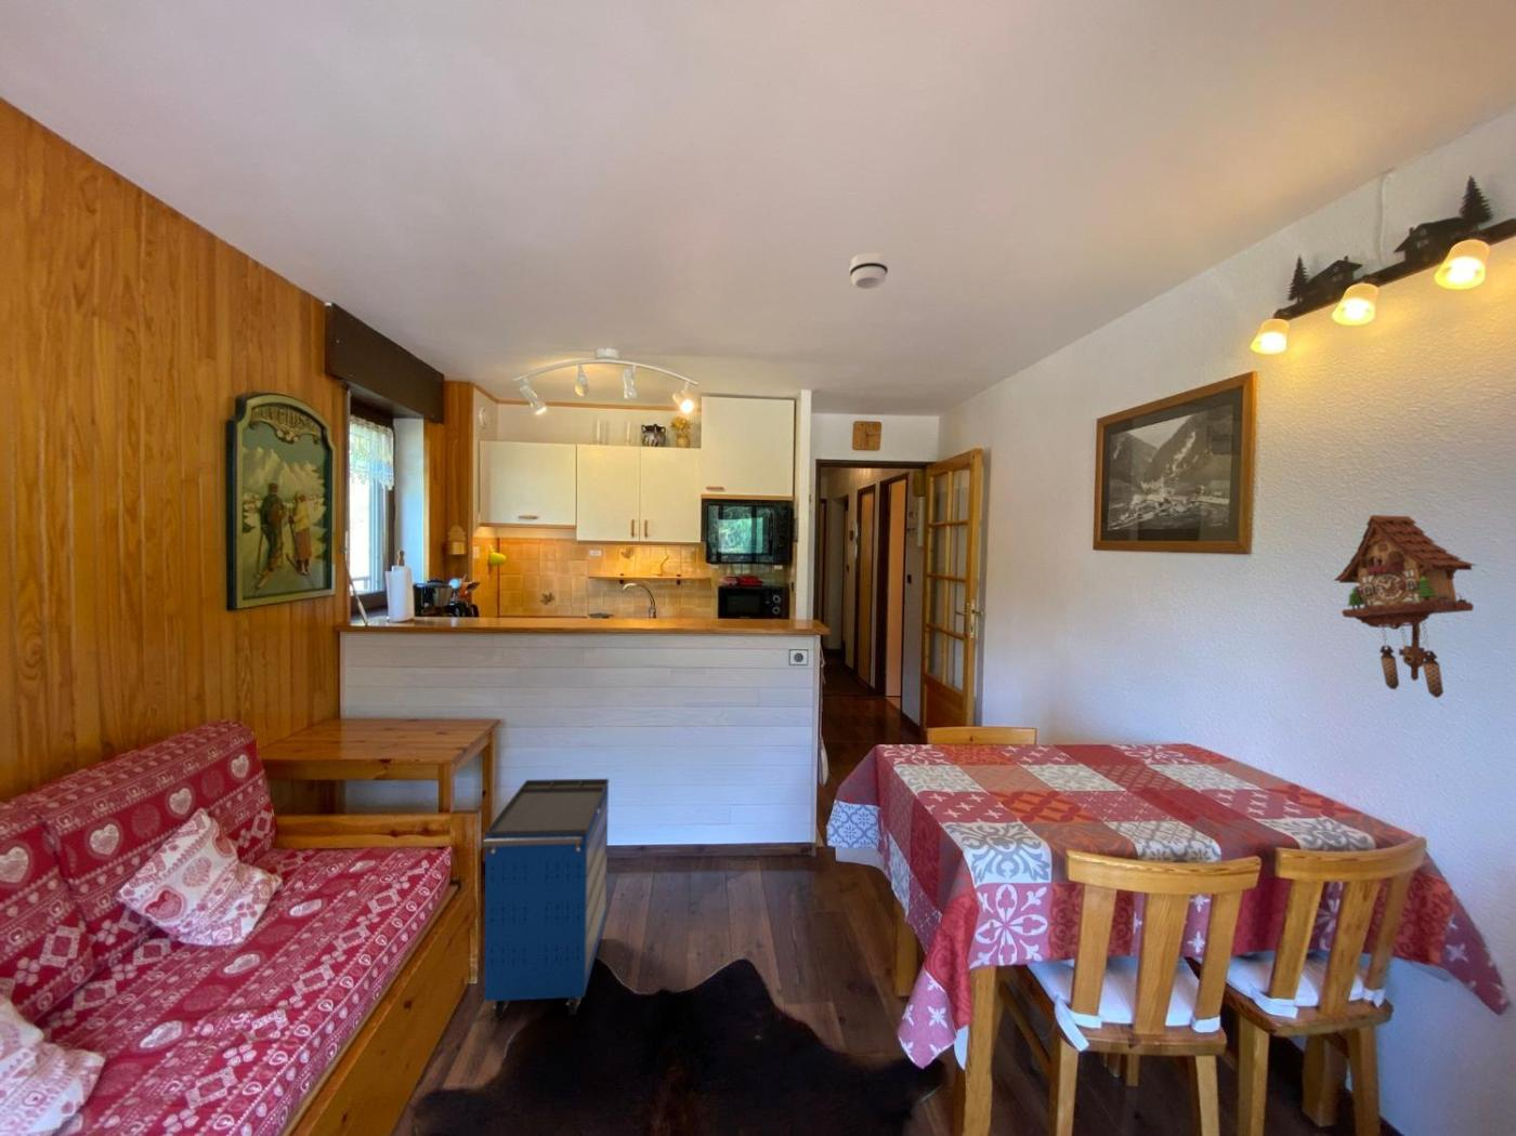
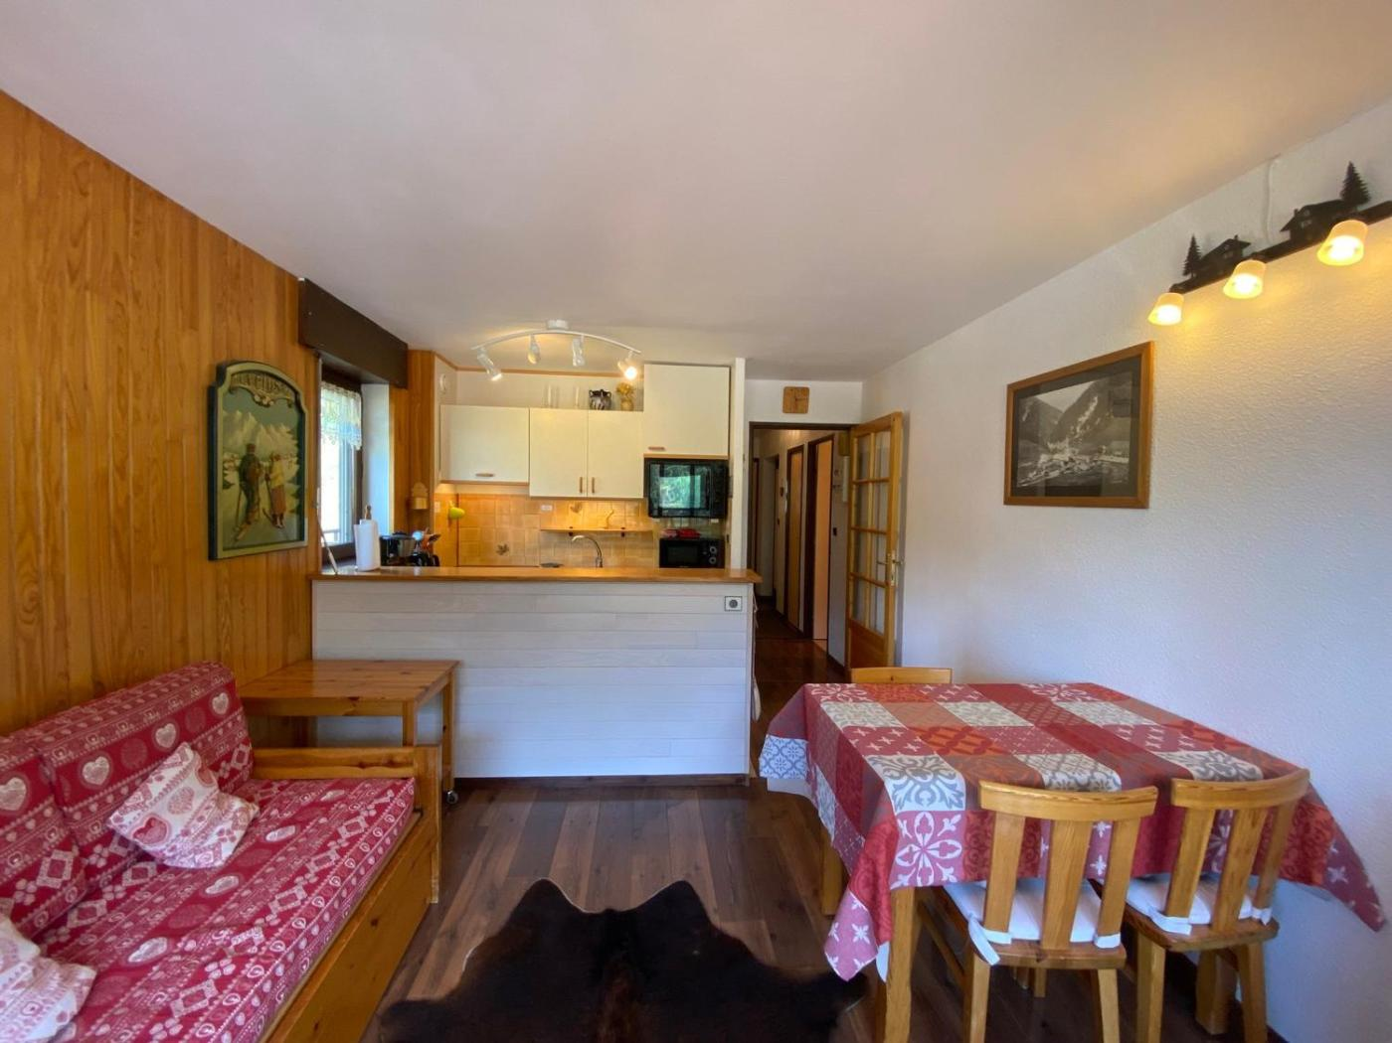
- cabinet (550, 891)
- smoke detector (869, 272)
- cuckoo clock (1394, 601)
